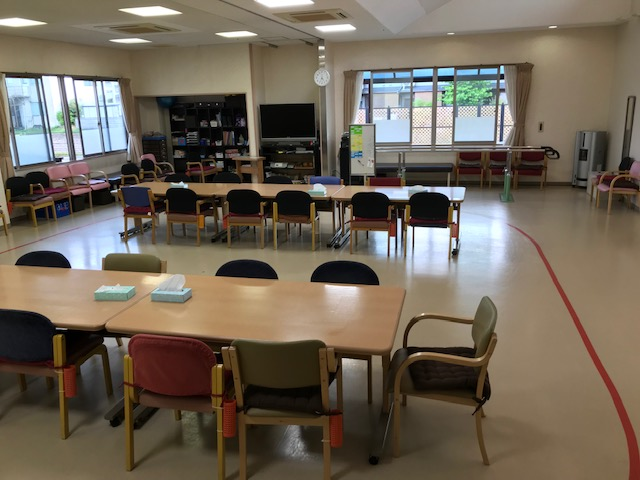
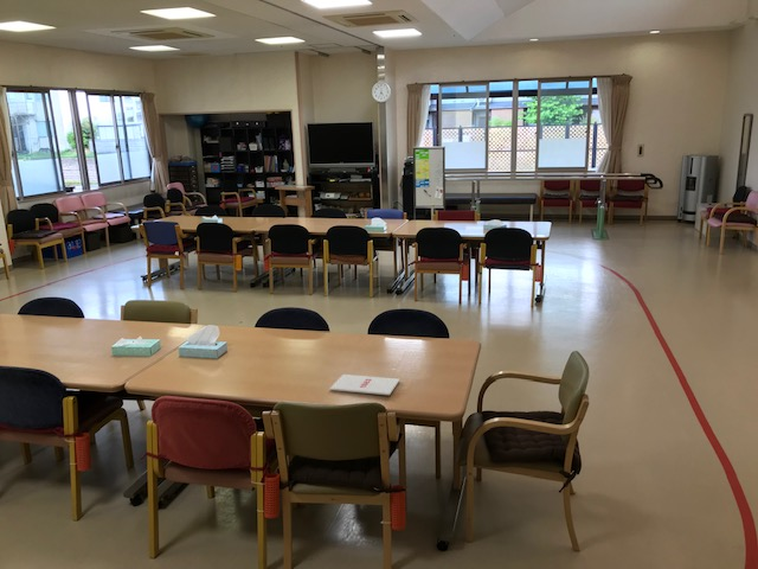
+ magazine (365, 384)
